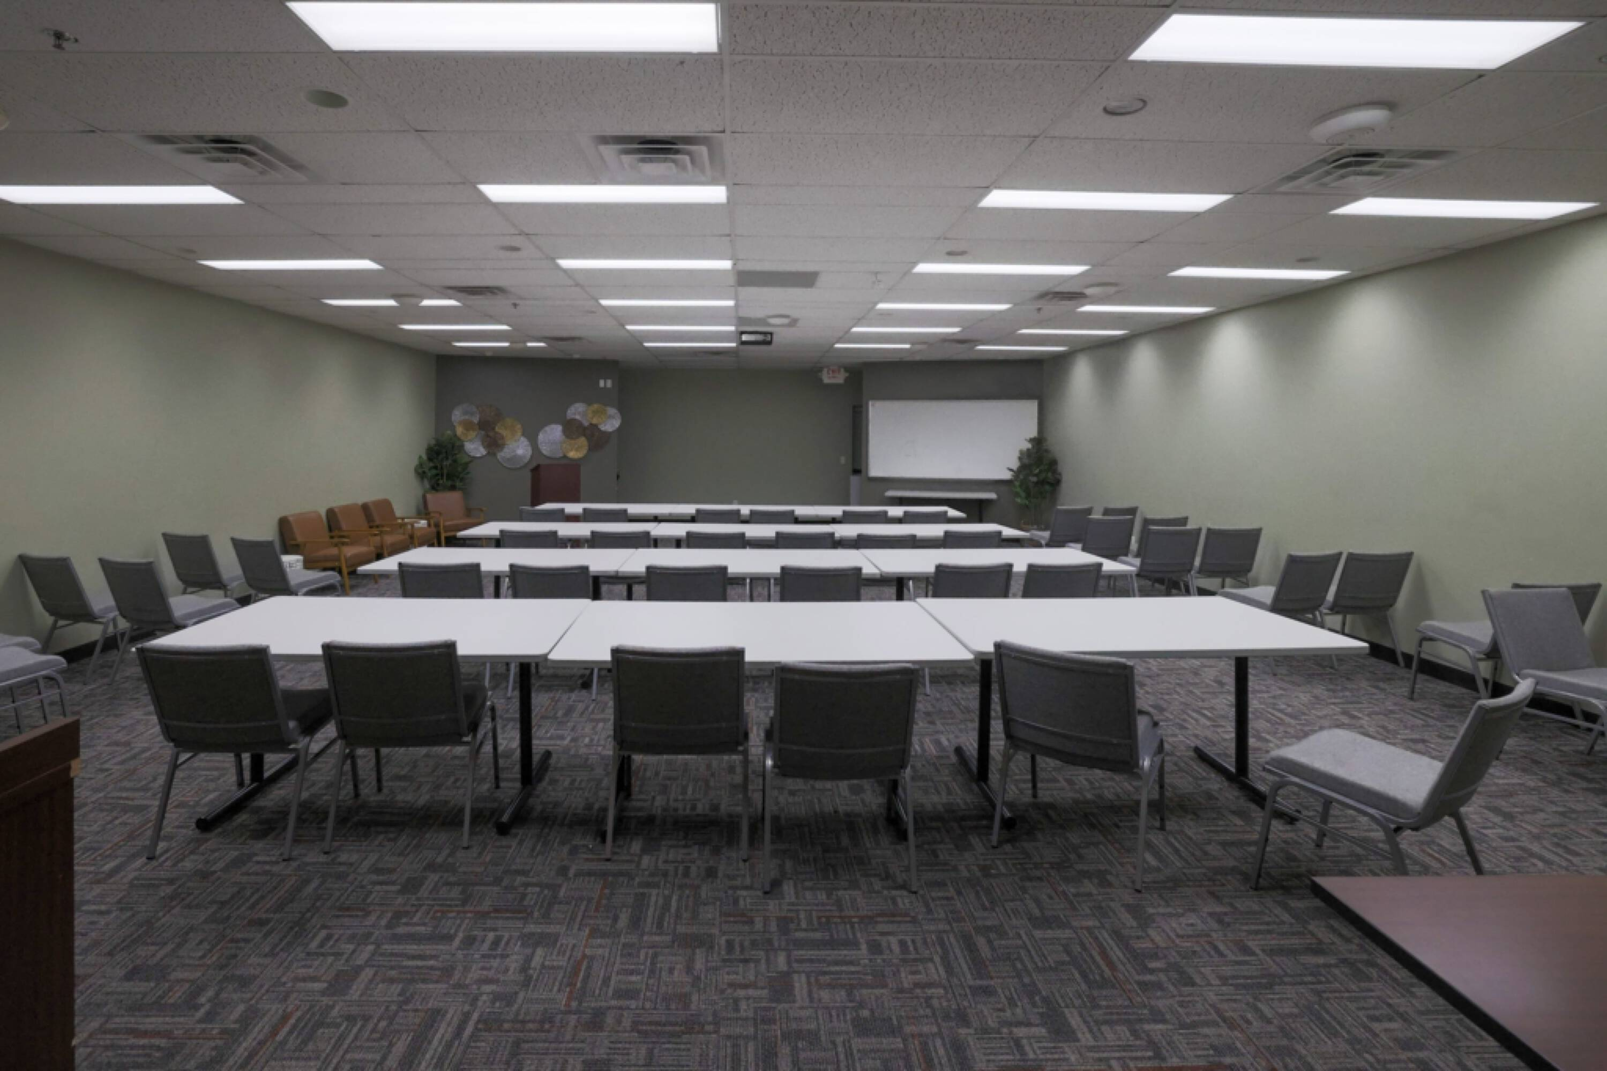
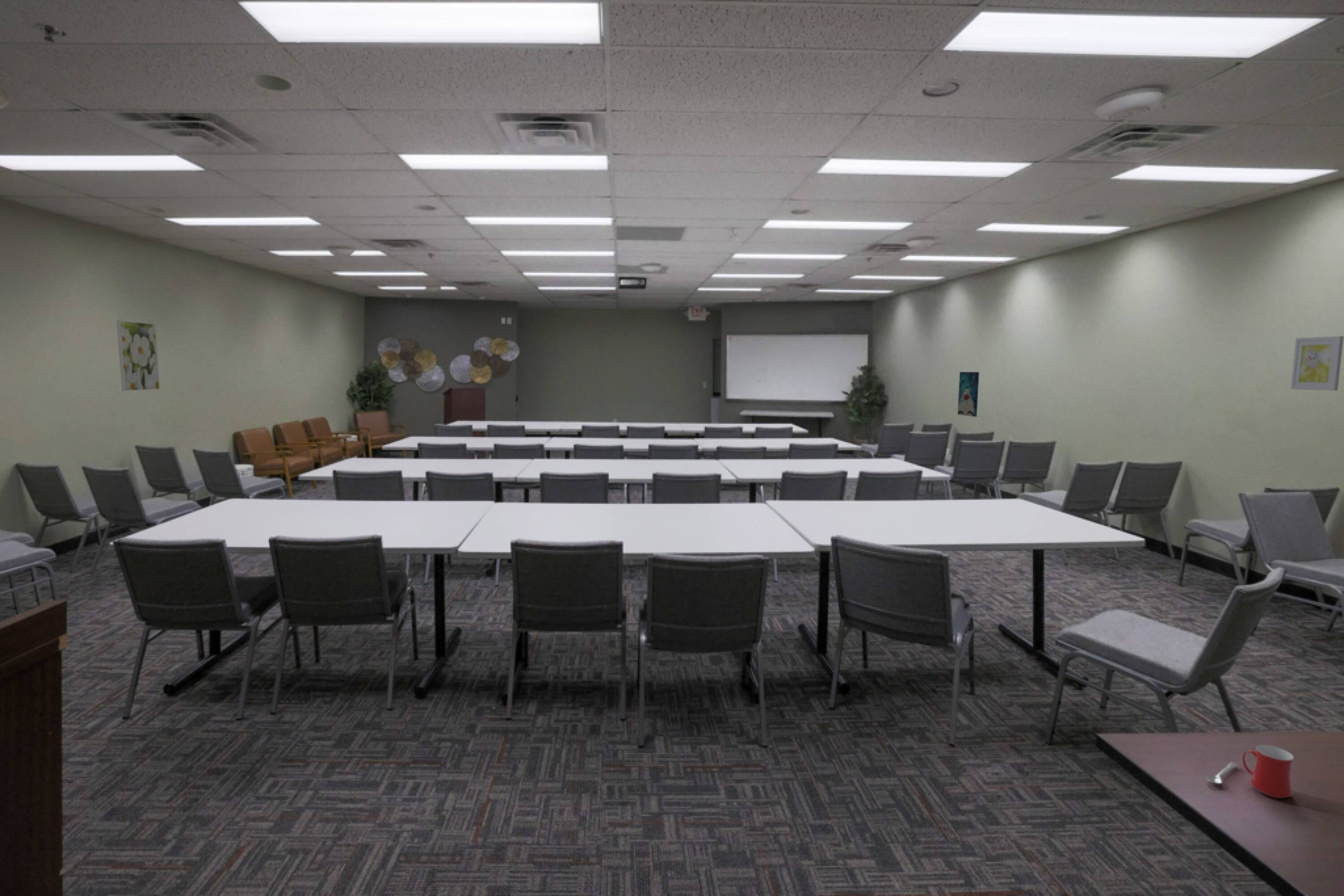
+ wall art (1316, 363)
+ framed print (139, 356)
+ mug (1255, 767)
+ wall art (968, 394)
